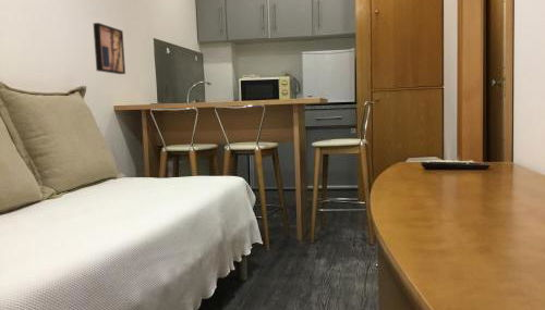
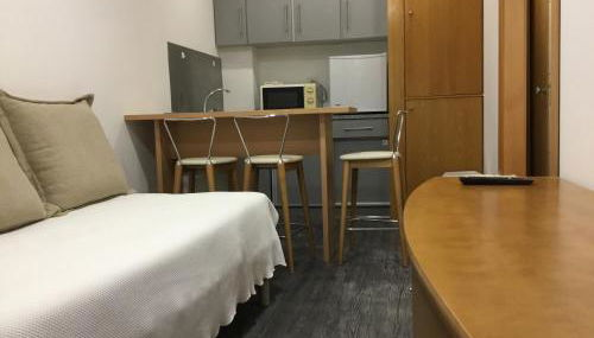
- wall art (110, 49)
